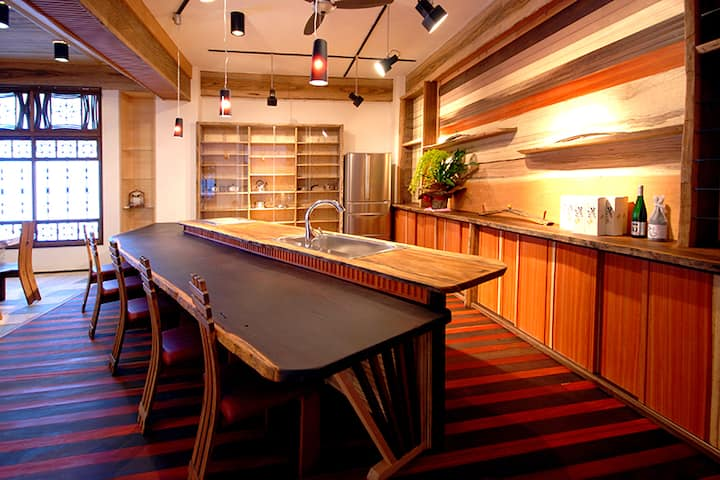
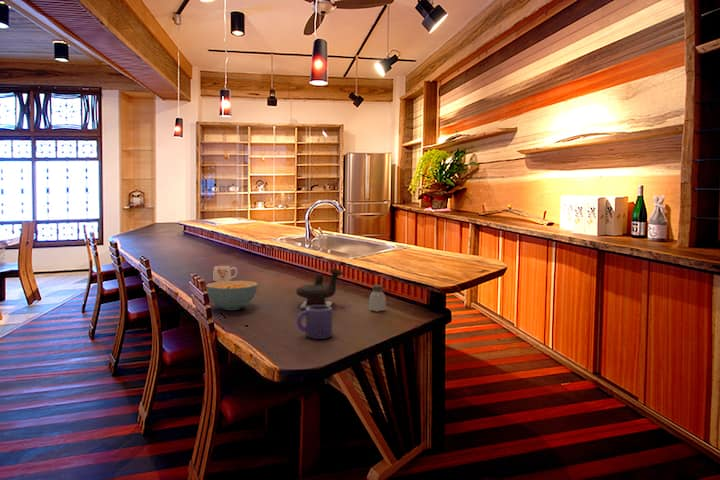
+ mug (314, 321)
+ saltshaker (377, 297)
+ cereal bowl (232, 296)
+ teapot (320, 286)
+ mug (225, 273)
